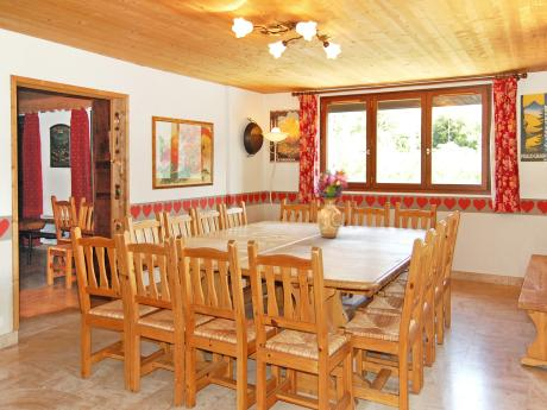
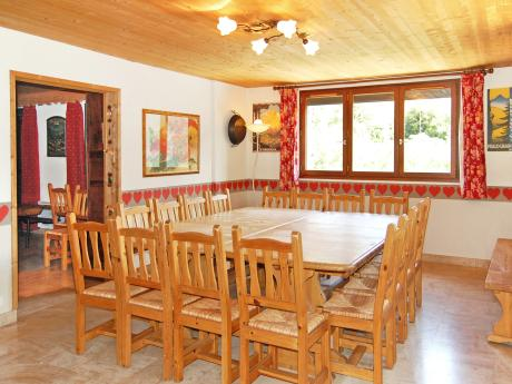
- flower arrangement (332, 201)
